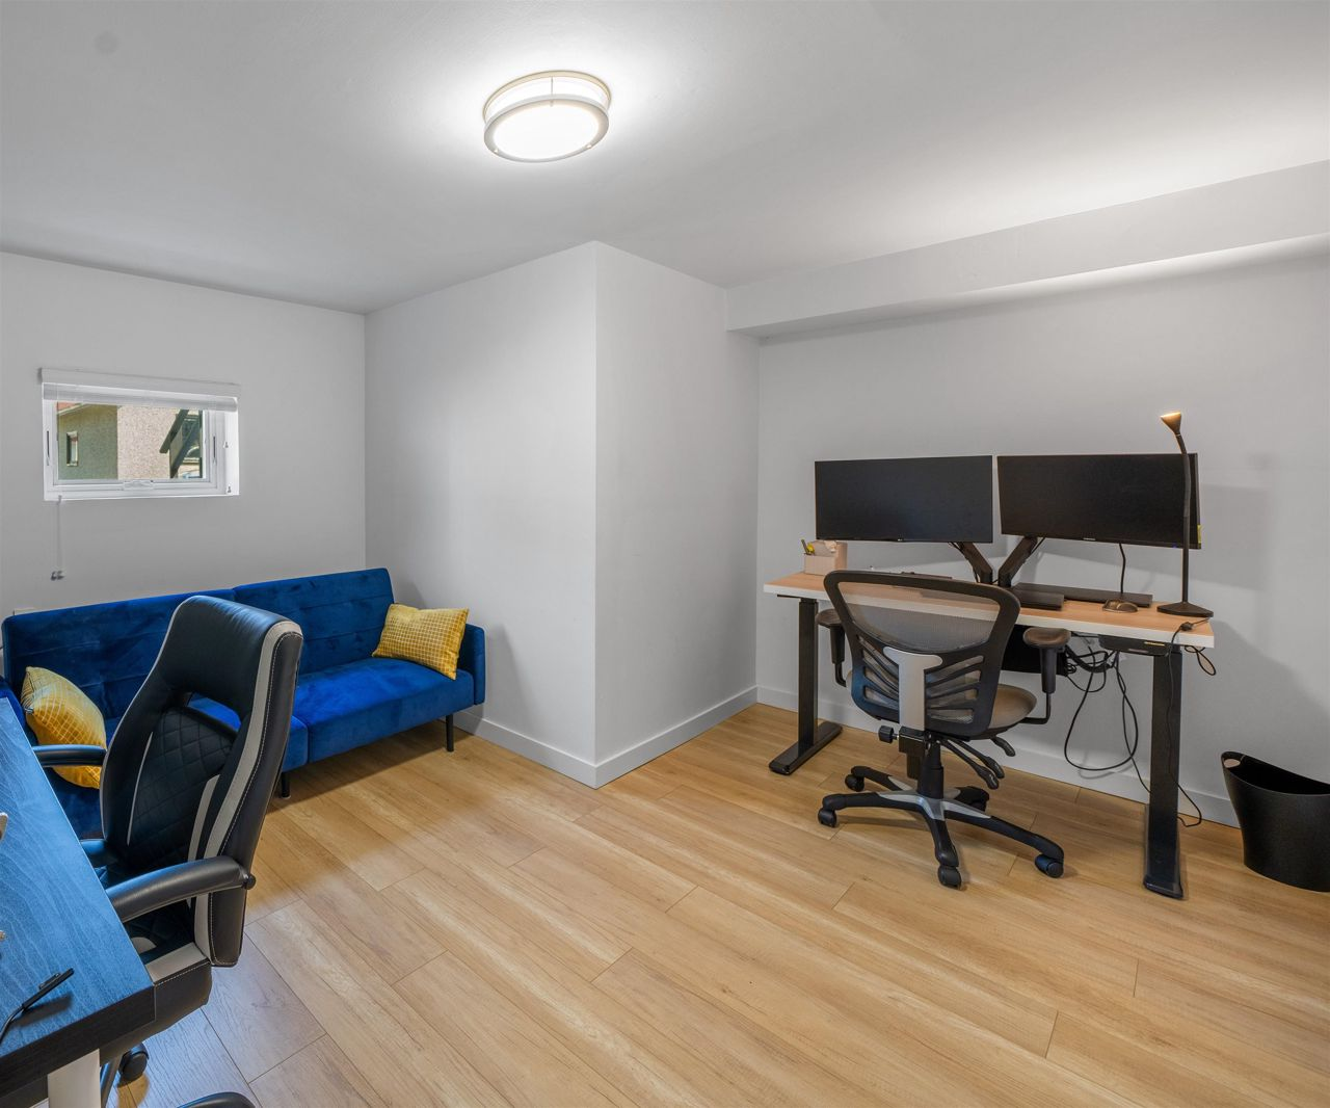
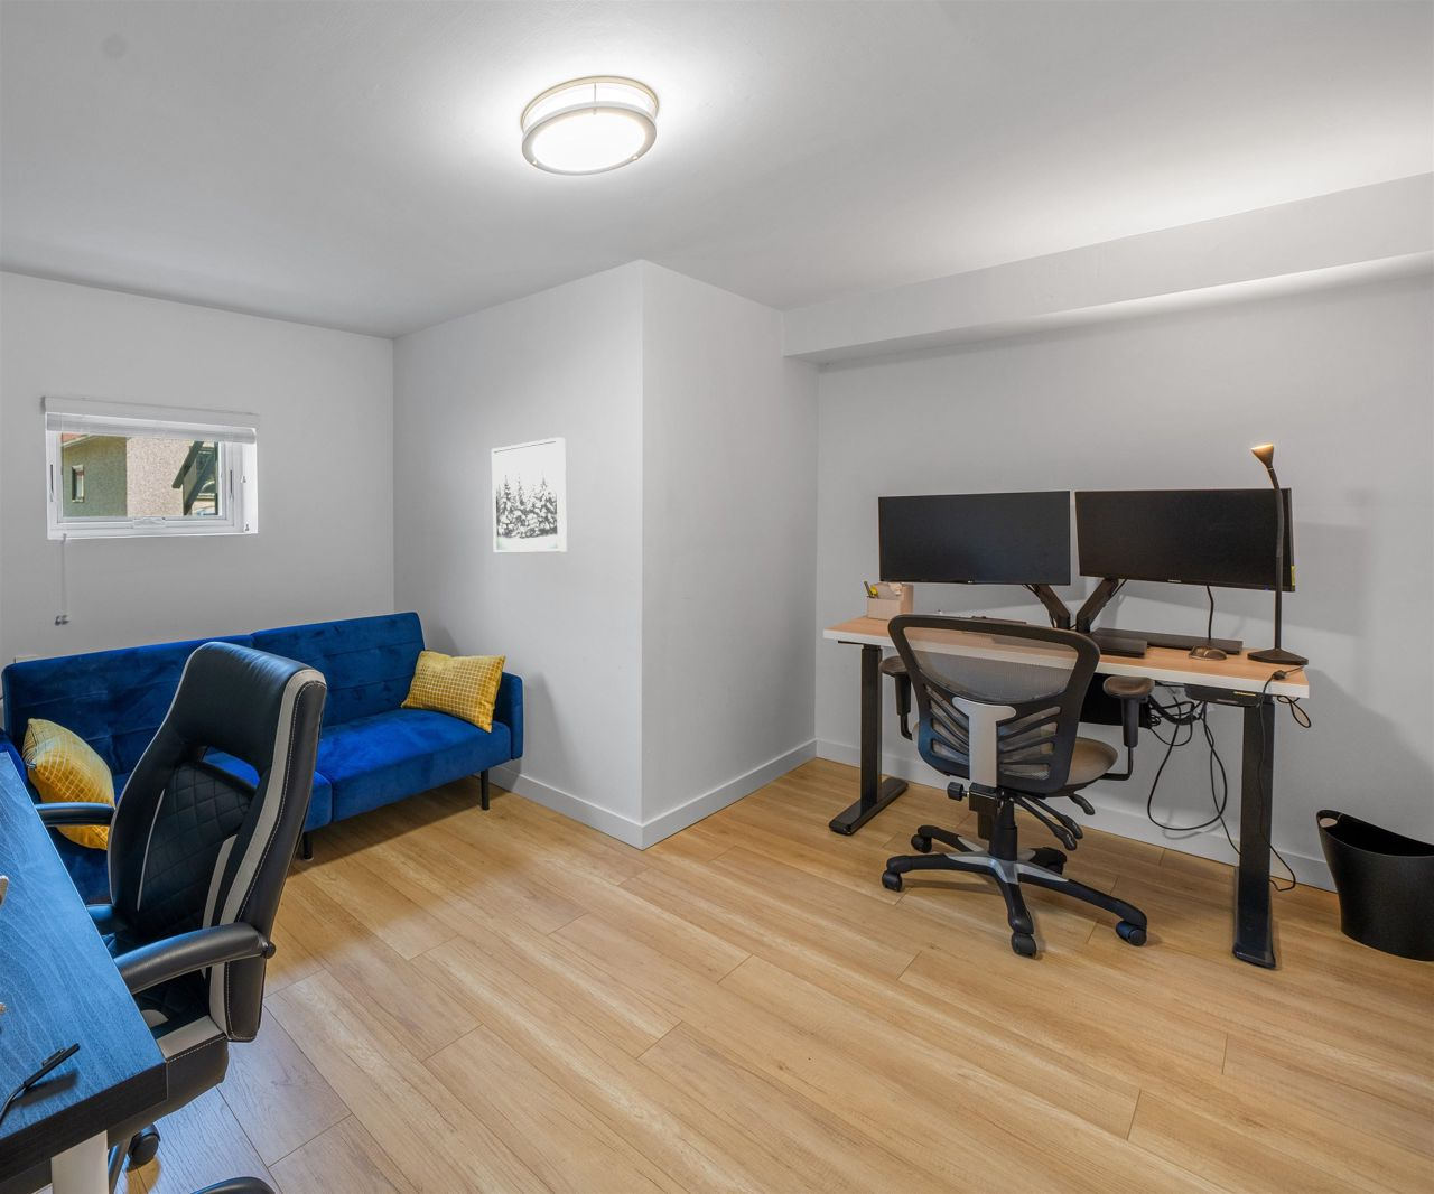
+ wall art (526, 498)
